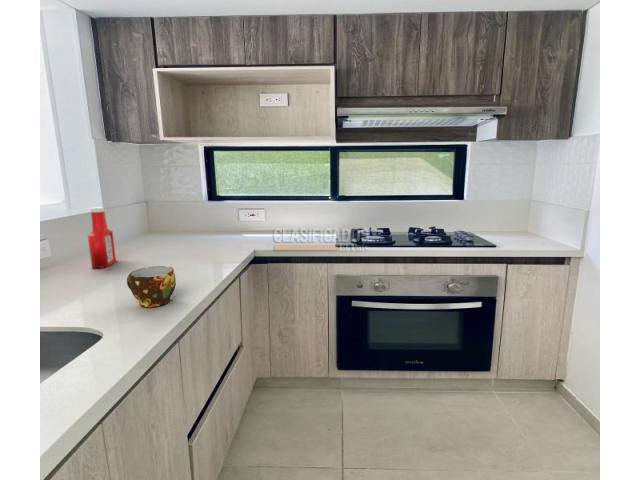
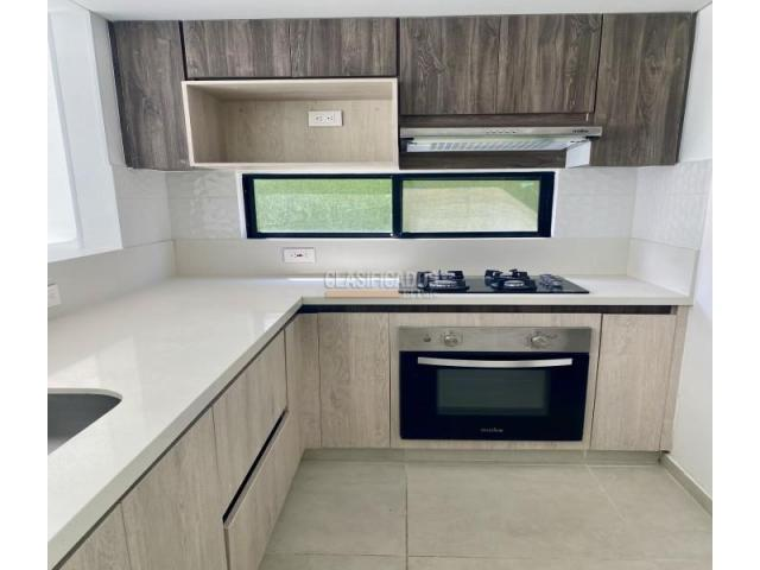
- cup (150, 287)
- soap bottle (100, 236)
